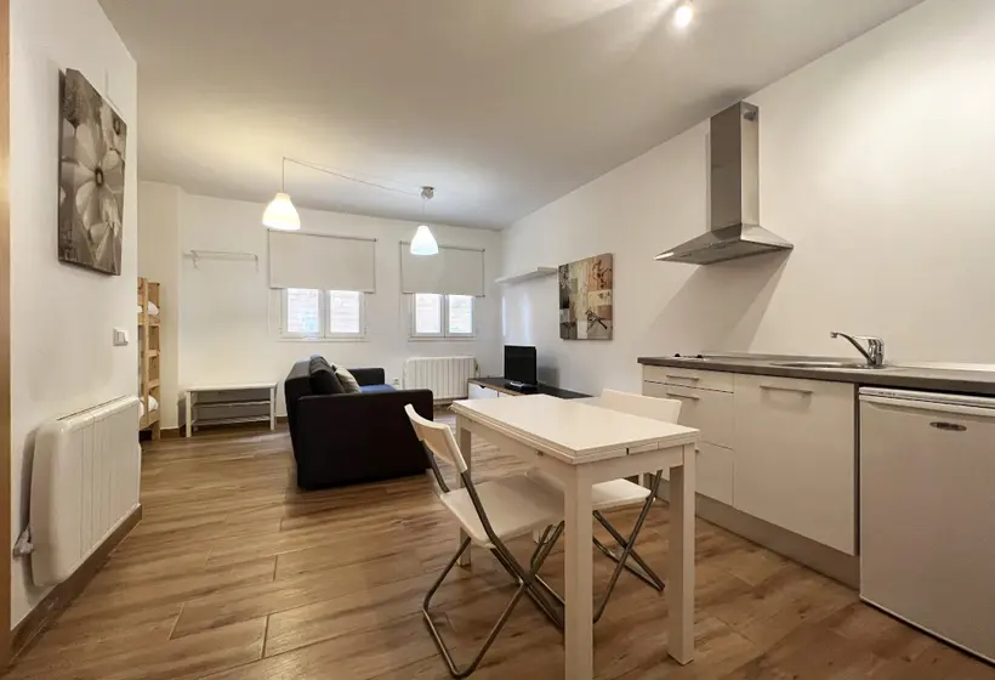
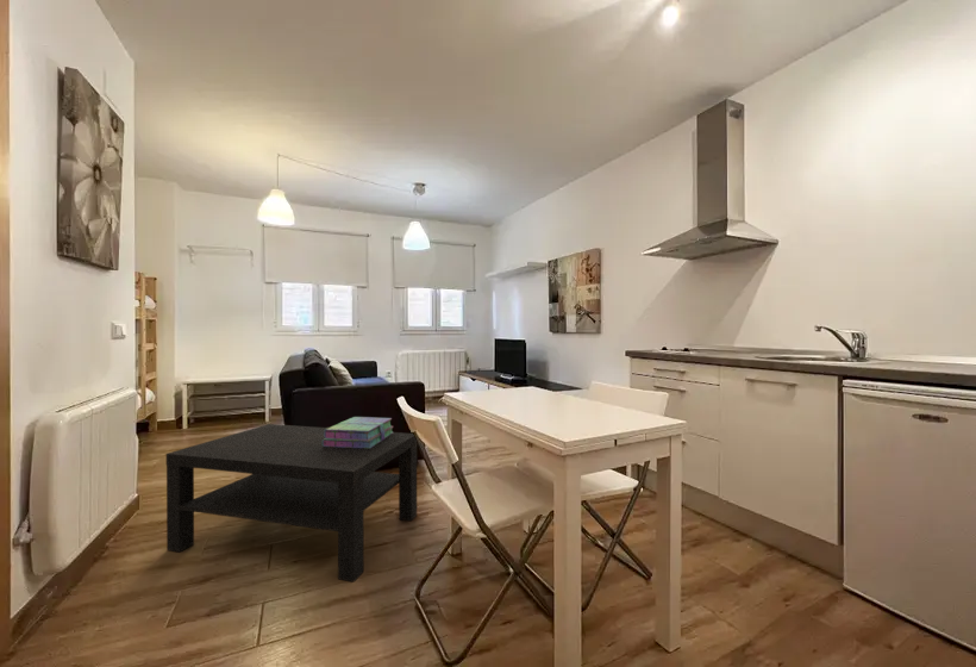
+ stack of books (359, 430)
+ coffee table (302, 486)
